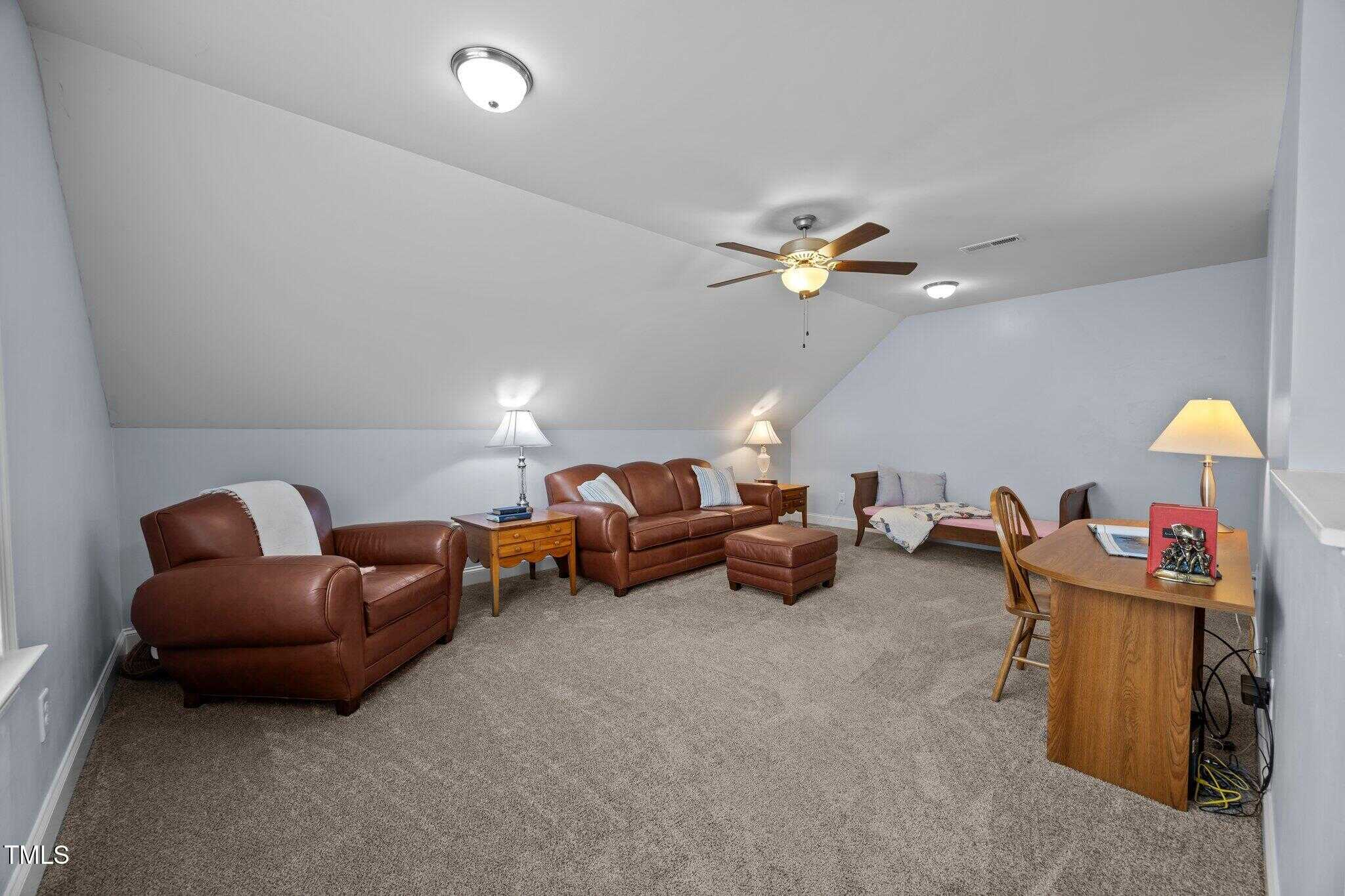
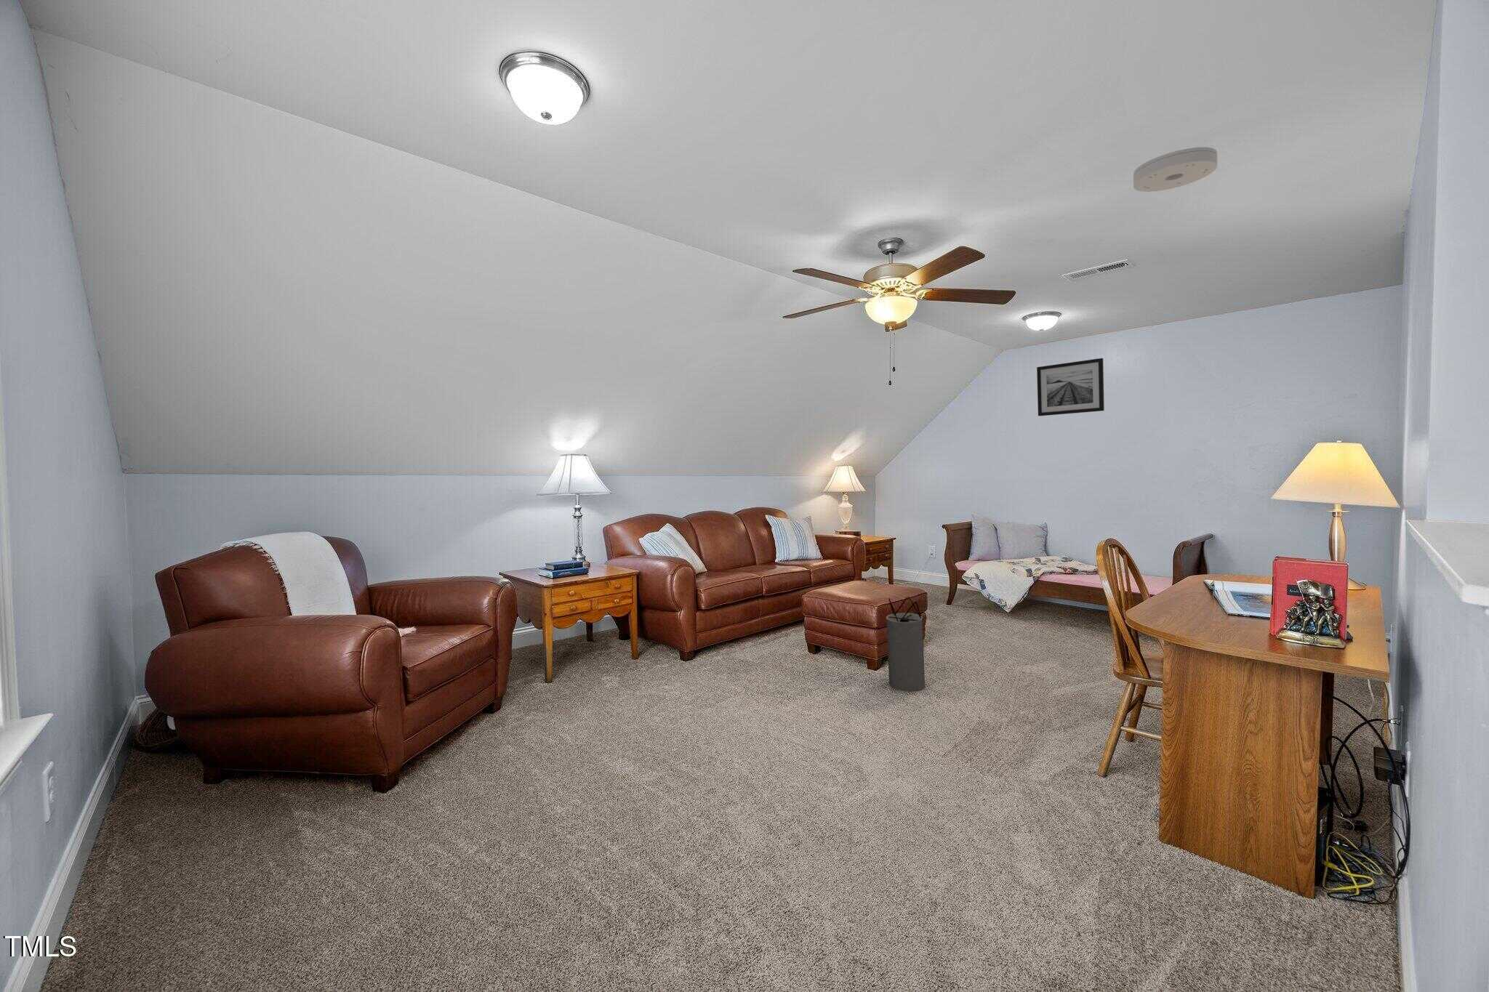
+ wall art (1068, 389)
+ smoke detector (1173, 170)
+ speaker (906, 642)
